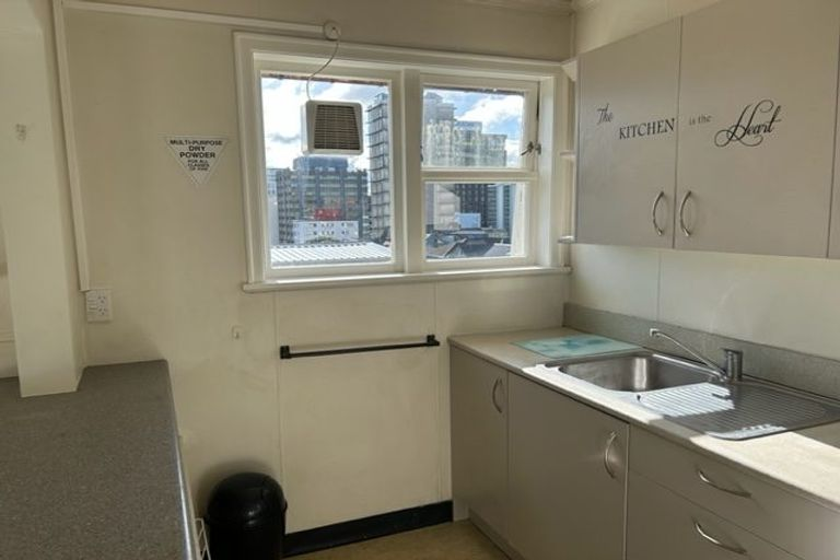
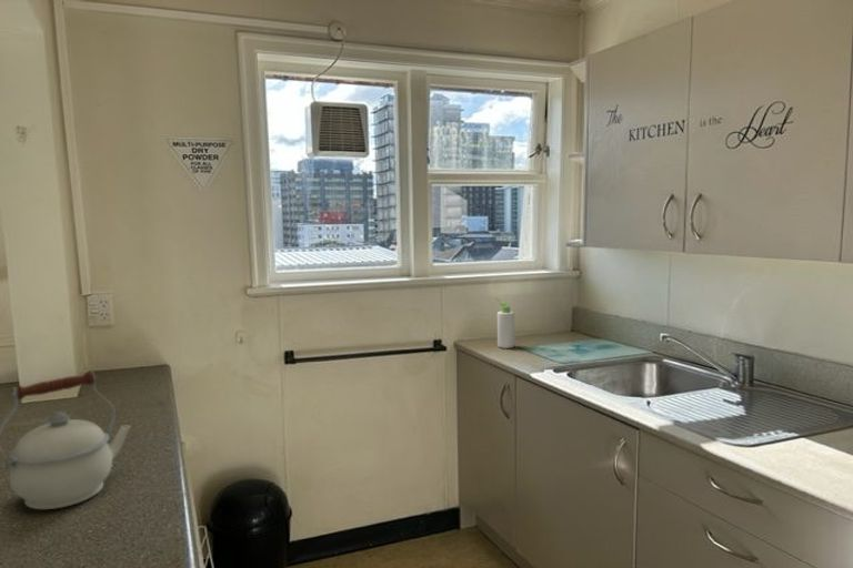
+ kettle (68, 435)
+ bottle (504, 322)
